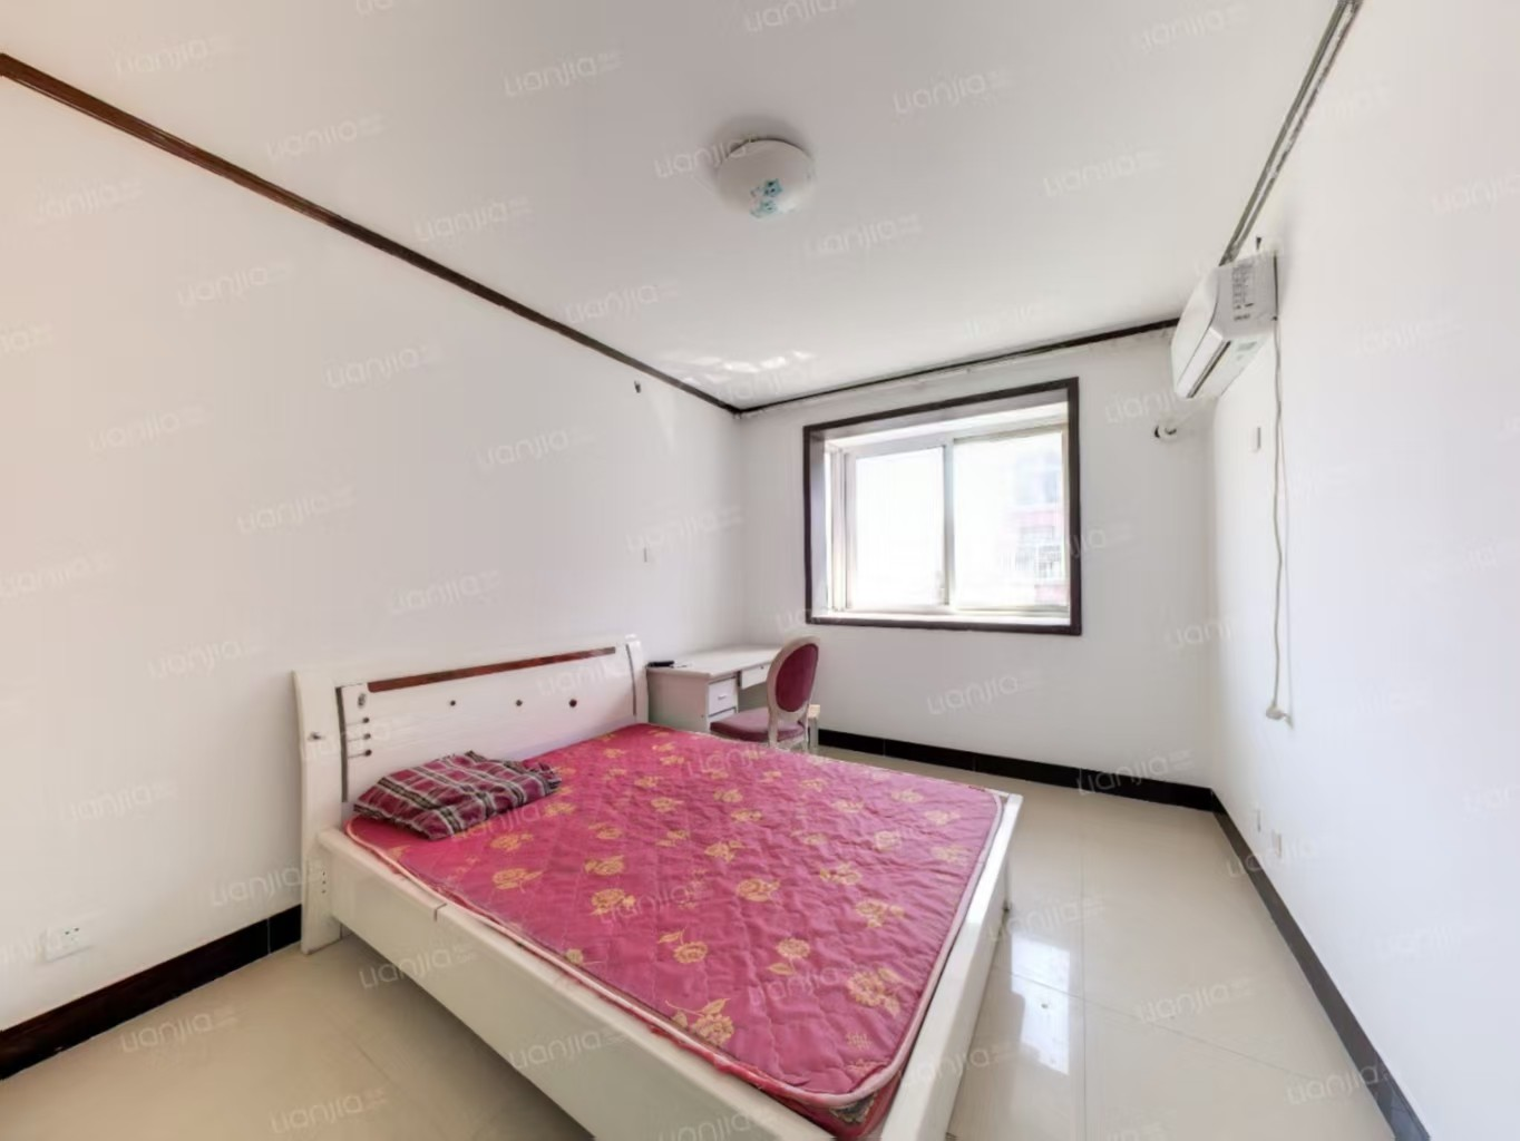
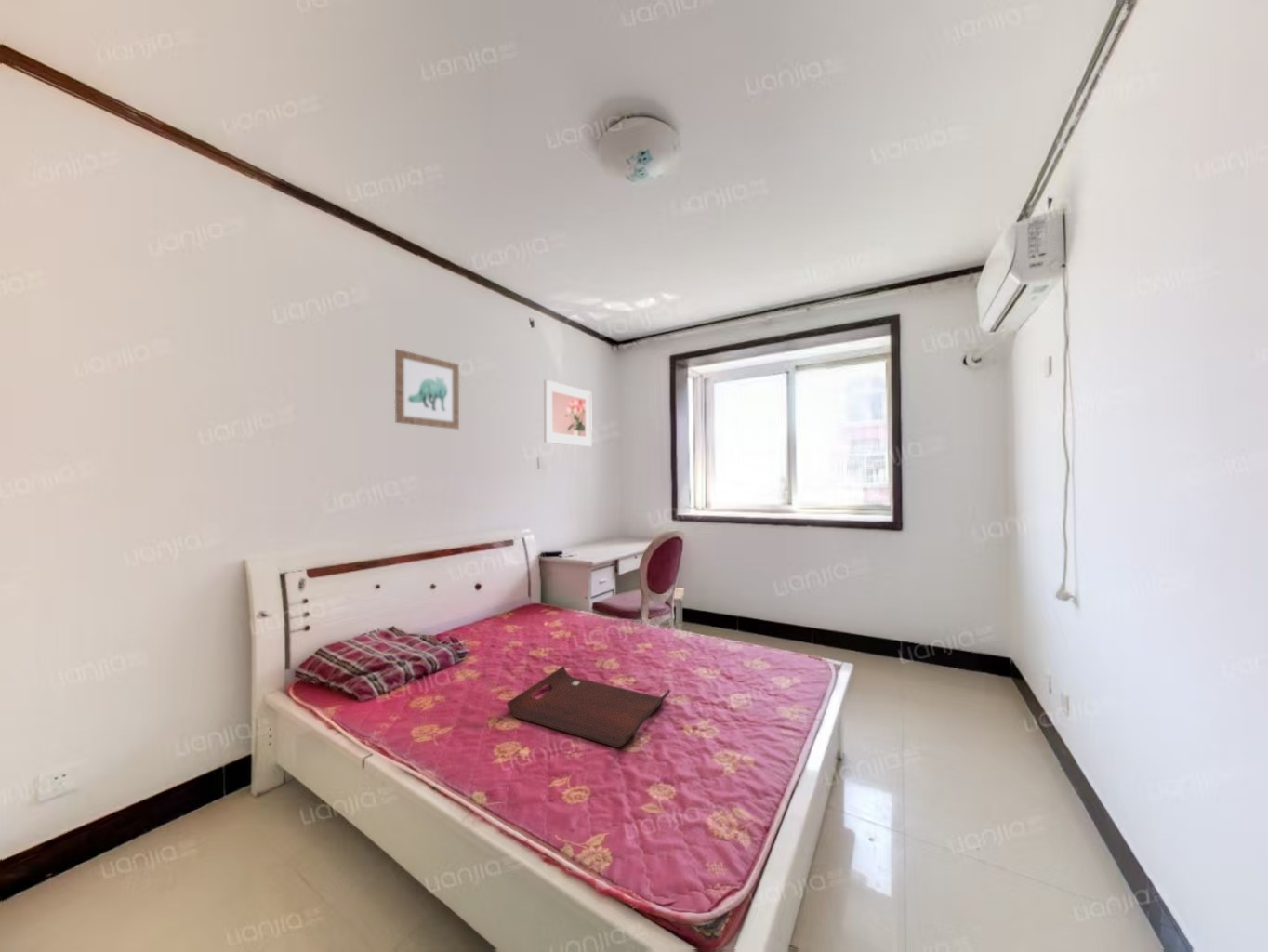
+ serving tray (590, 701)
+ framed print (569, 415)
+ wall art (429, 391)
